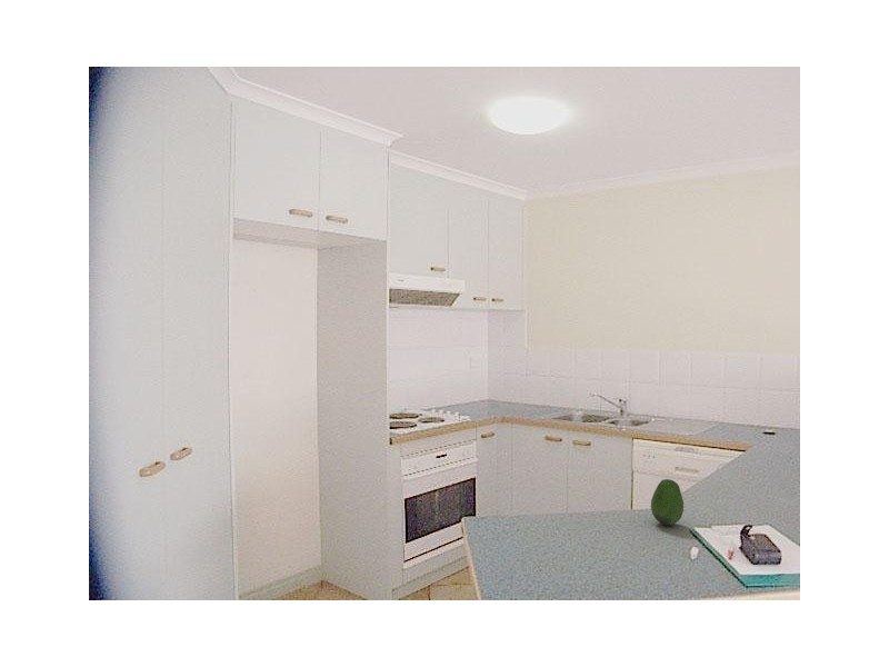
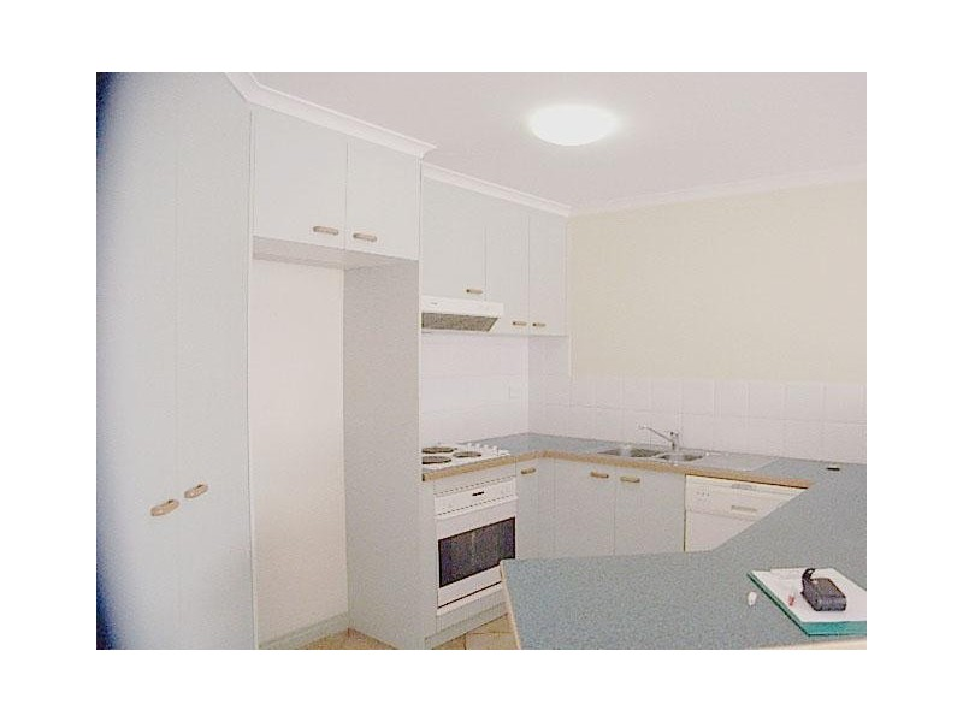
- fruit (667, 501)
